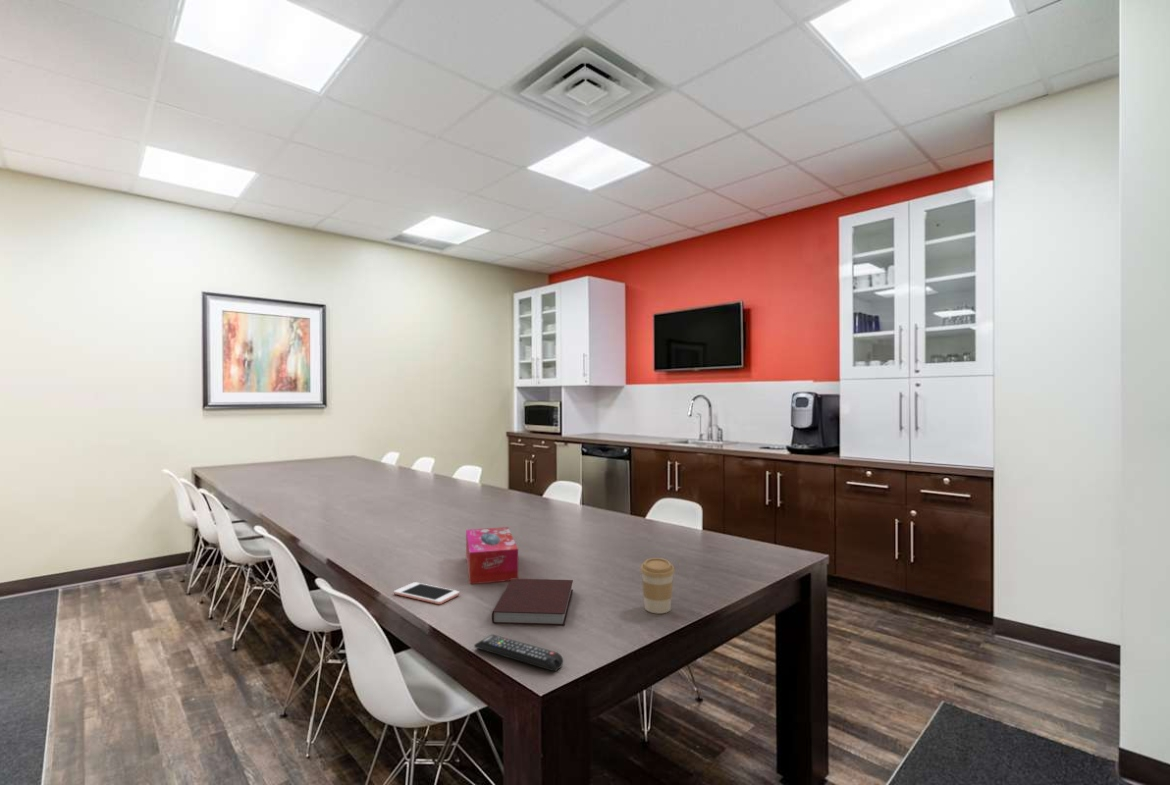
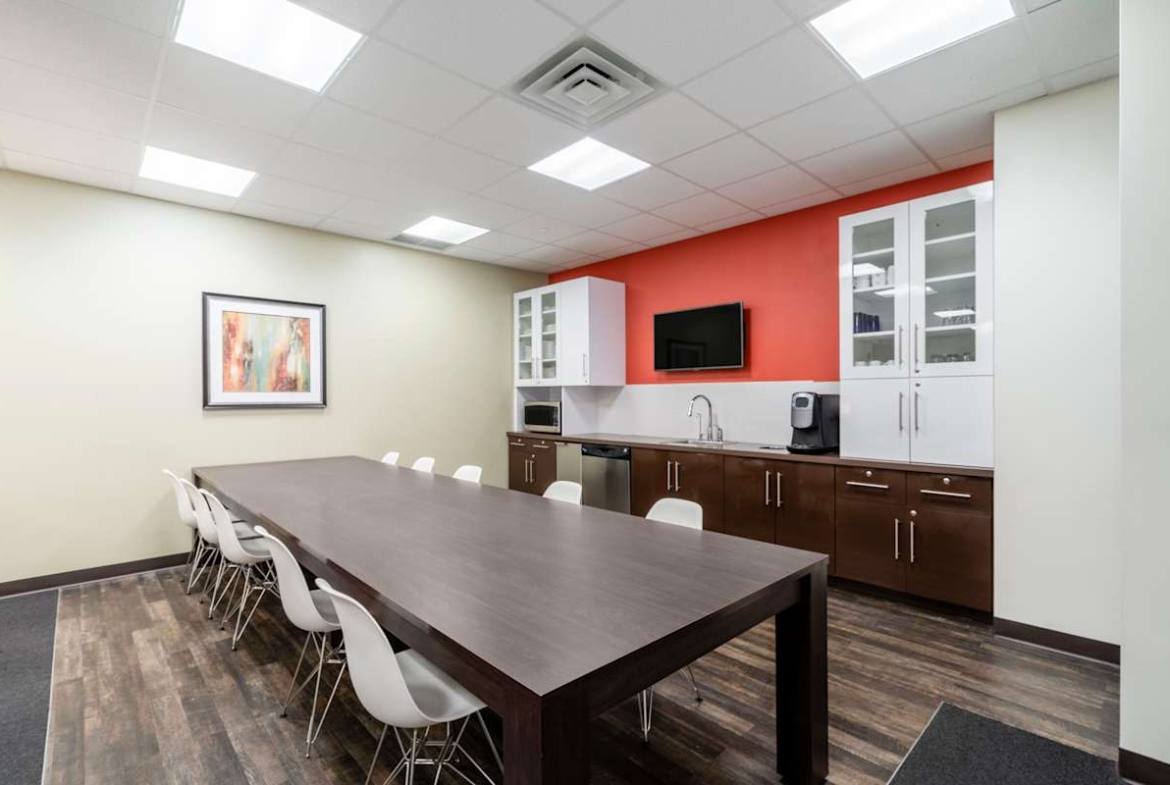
- notebook (535, 599)
- remote control (517, 651)
- coffee cup (657, 585)
- cell phone (426, 592)
- tissue box (490, 553)
